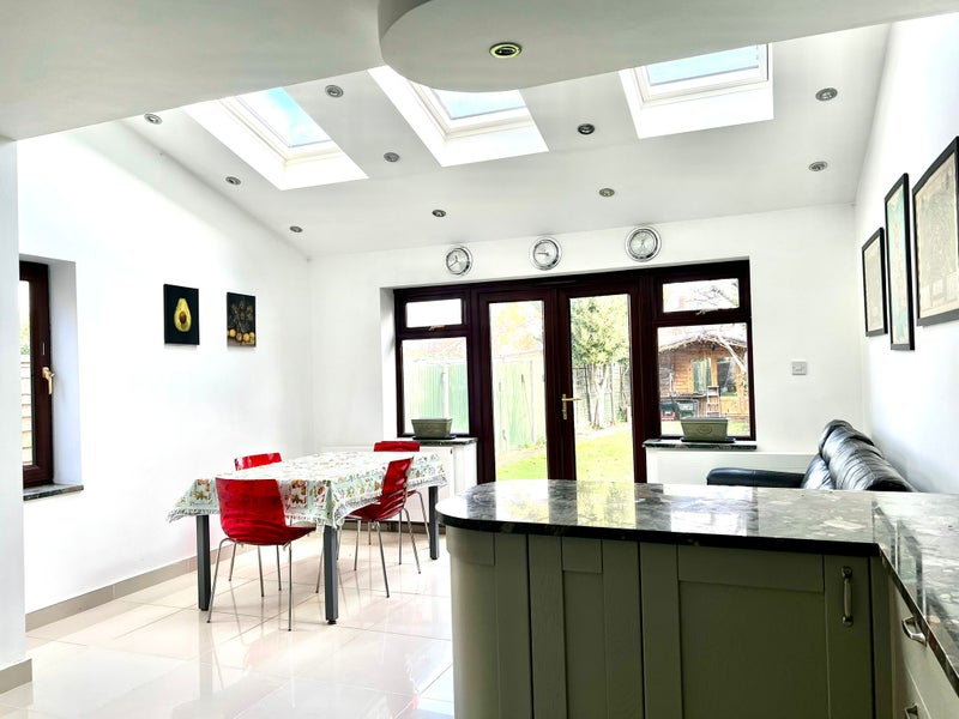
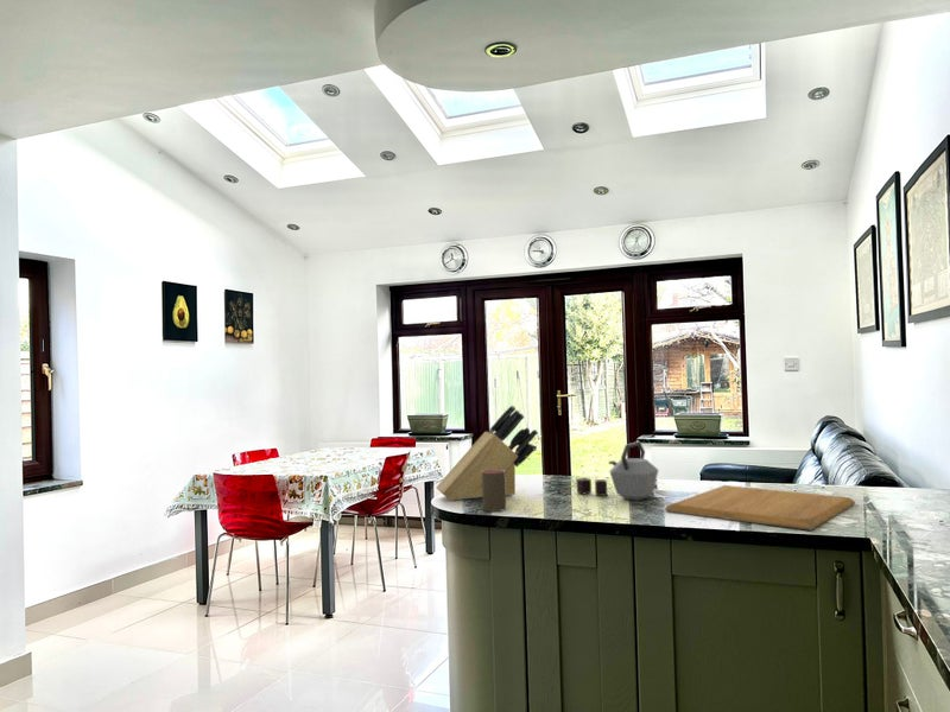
+ cup (493, 490)
+ knife block (487, 451)
+ chopping board (760, 503)
+ kettle (613, 469)
